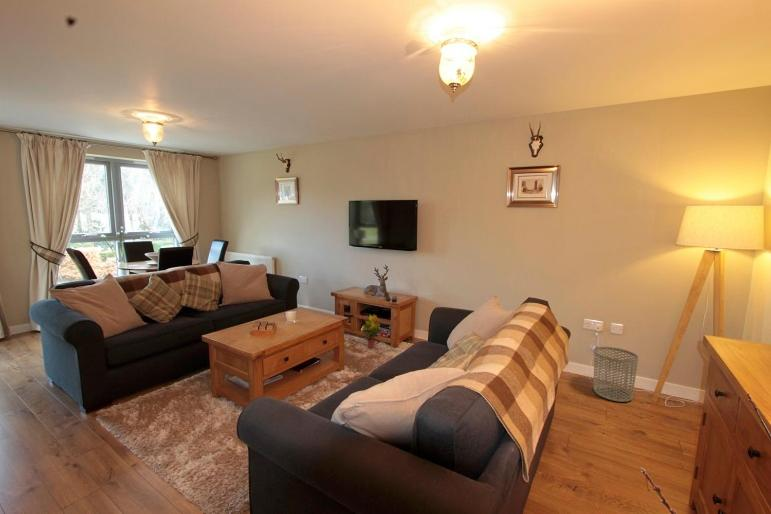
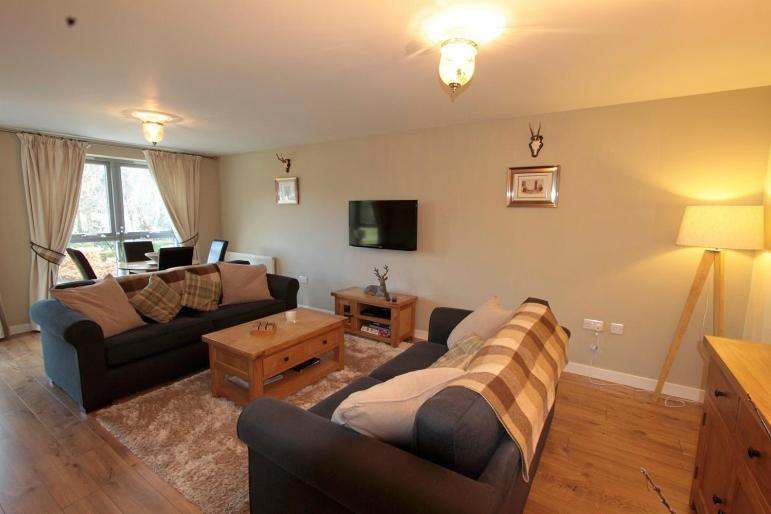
- potted plant (372, 330)
- waste bin (614, 373)
